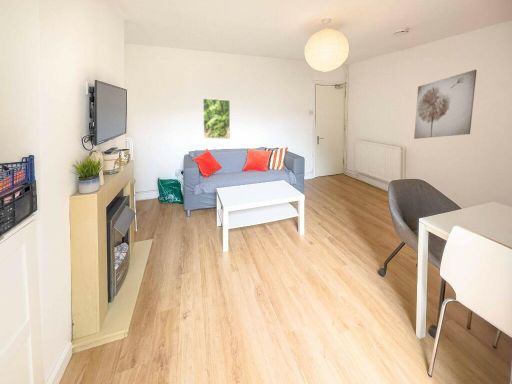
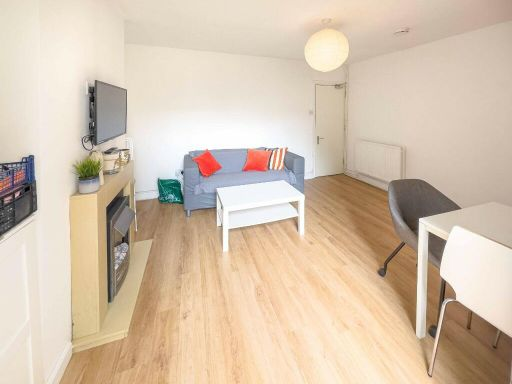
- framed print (216, 119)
- wall art (441, 108)
